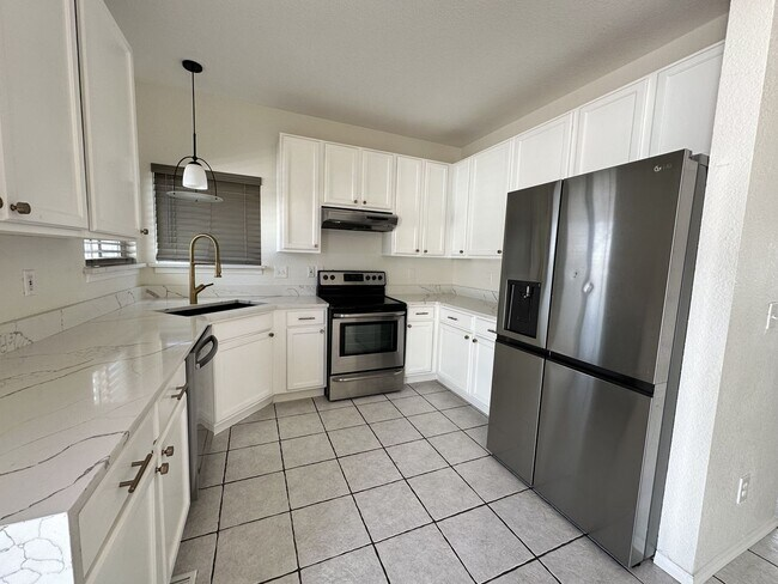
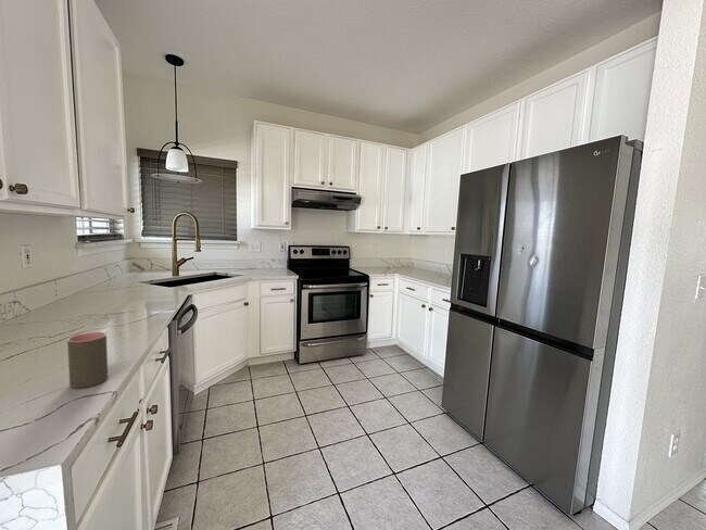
+ cup (88, 358)
